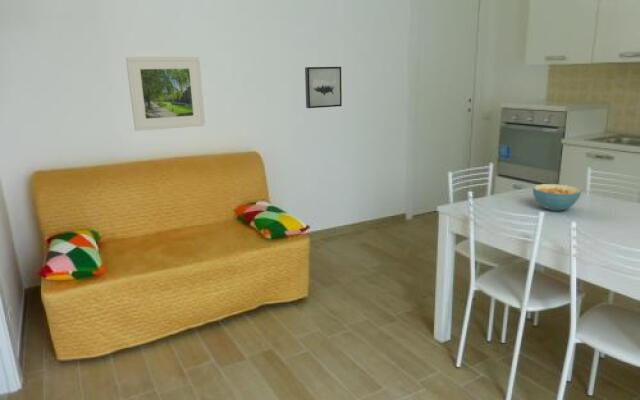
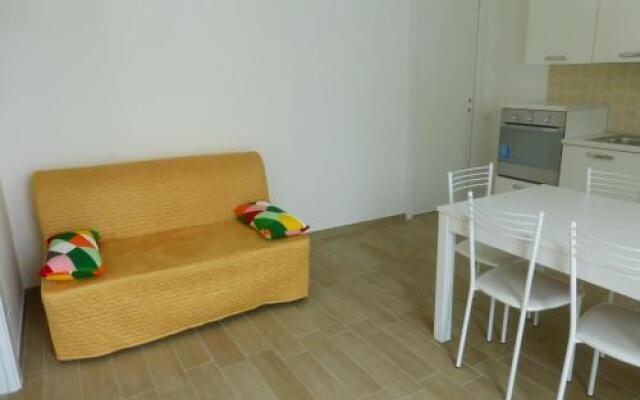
- wall art (323, 87)
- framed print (167, 93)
- cereal bowl (555, 199)
